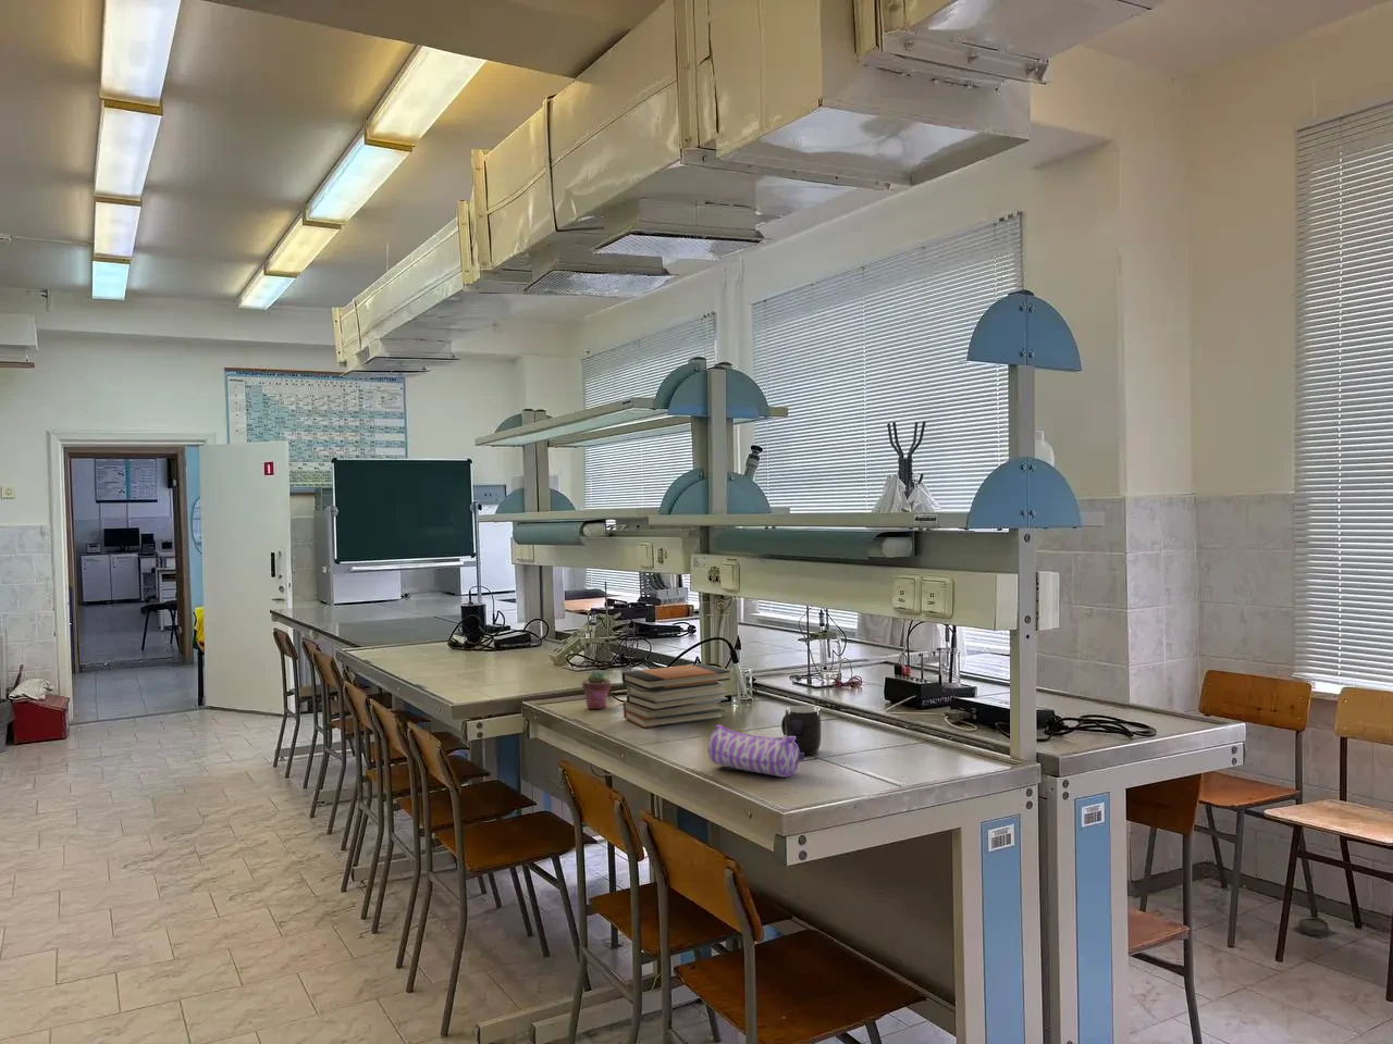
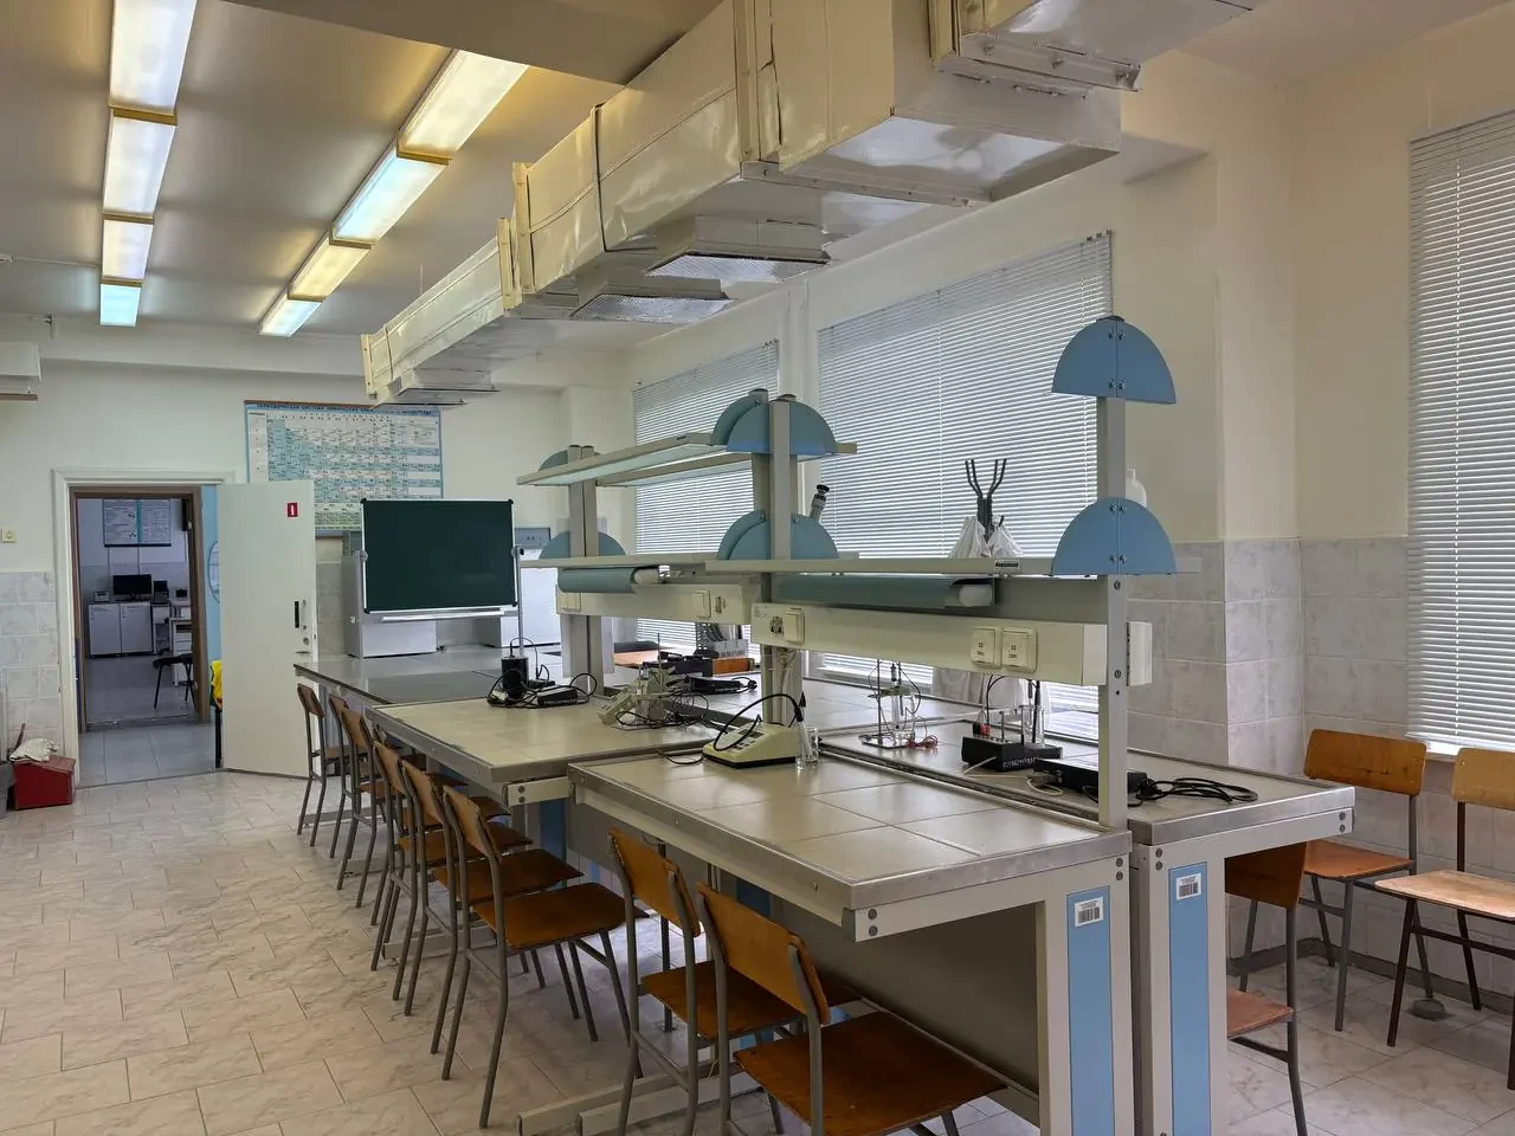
- pencil case (754, 750)
- book stack (676, 694)
- potted succulent (597, 689)
- mug (799, 728)
